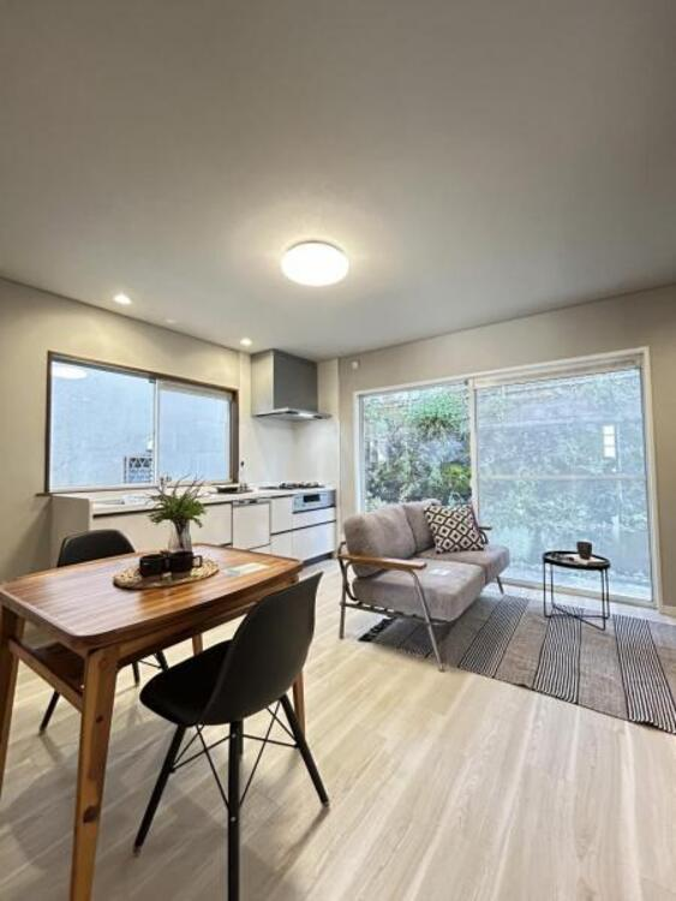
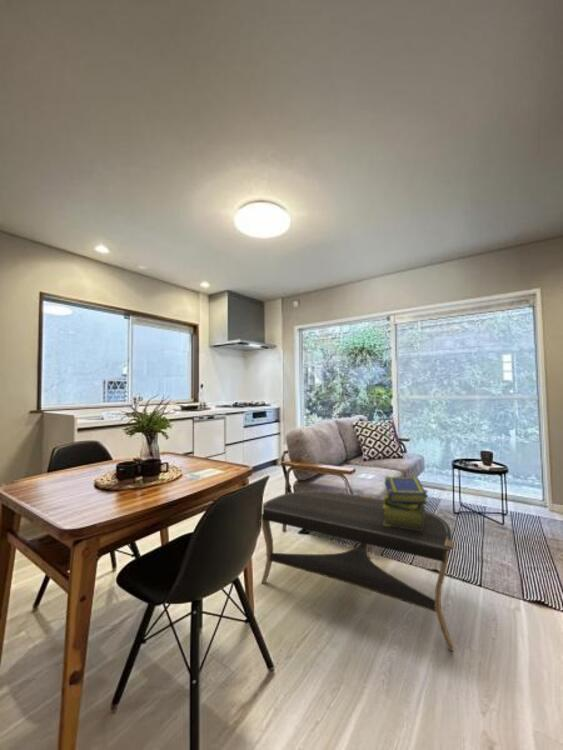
+ stack of books (405, 500)
+ coffee table (354, 548)
